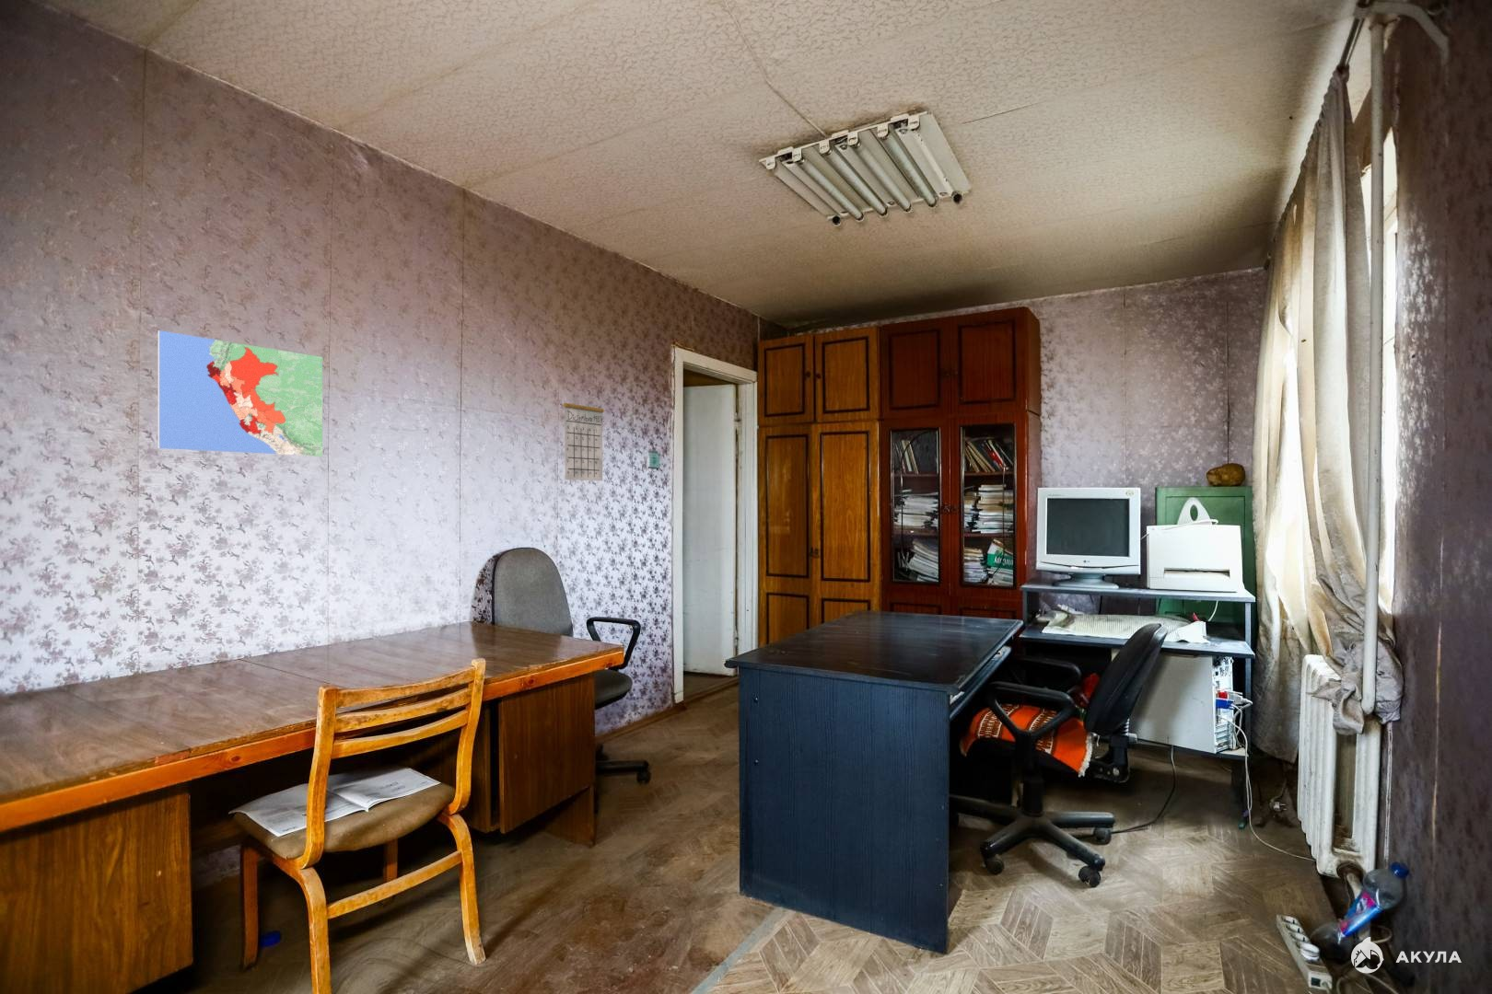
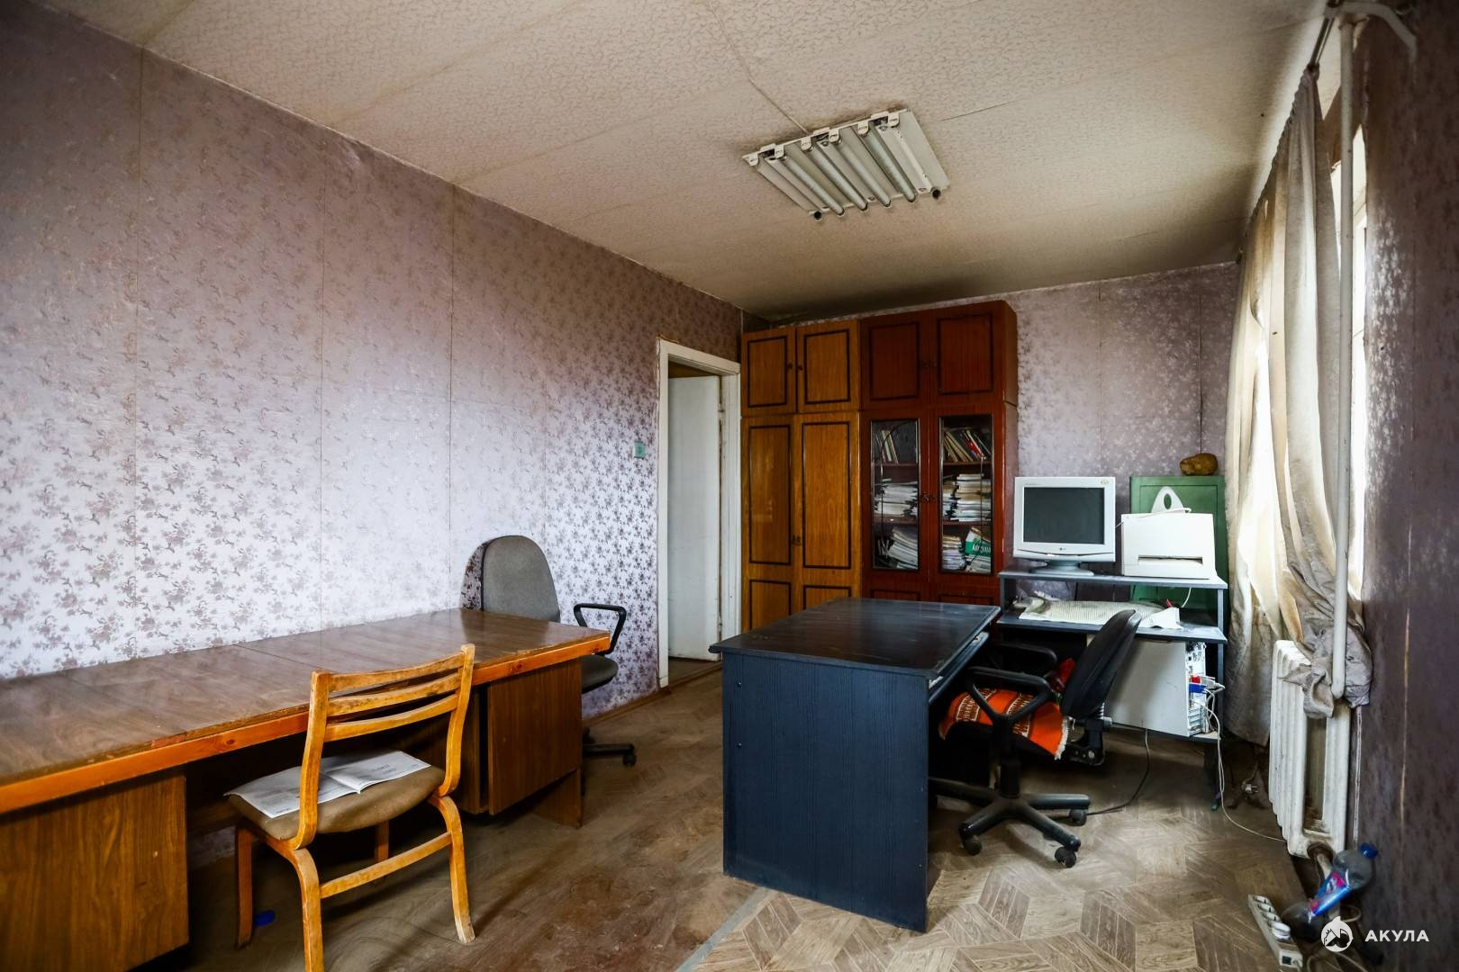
- map (248, 398)
- calendar (584, 434)
